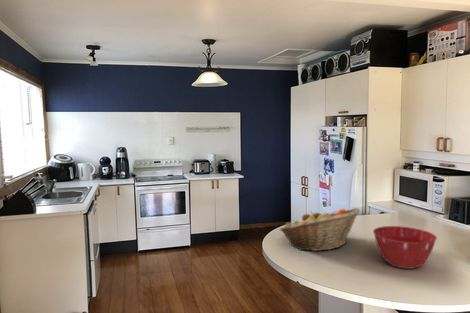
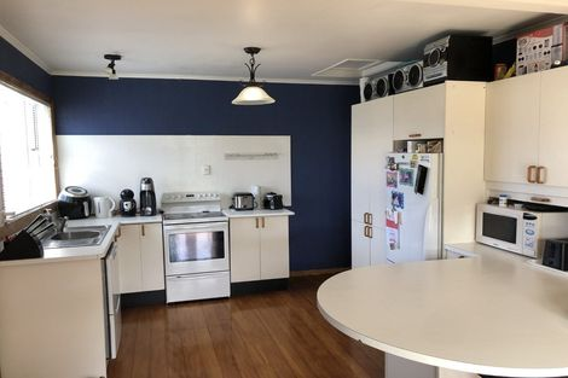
- mixing bowl (403, 248)
- fruit basket (320, 225)
